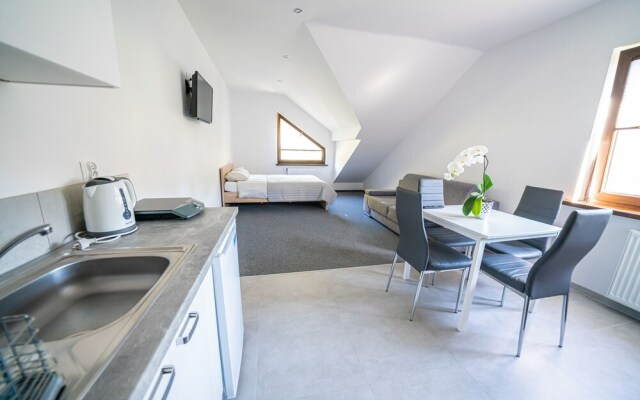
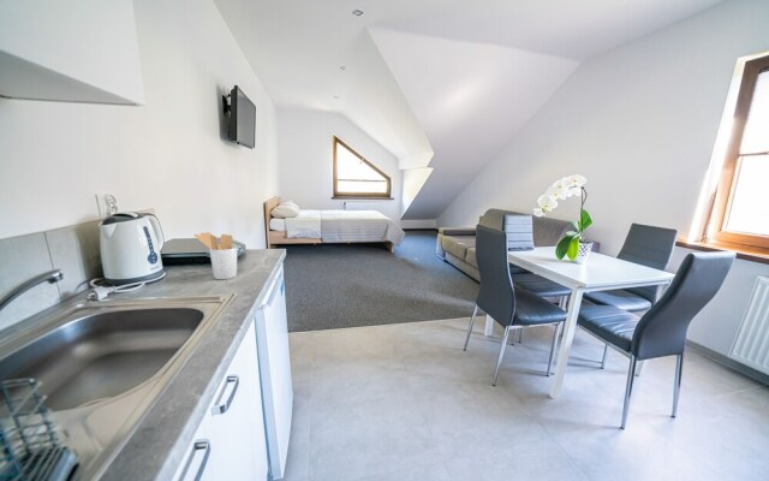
+ utensil holder (217, 254)
